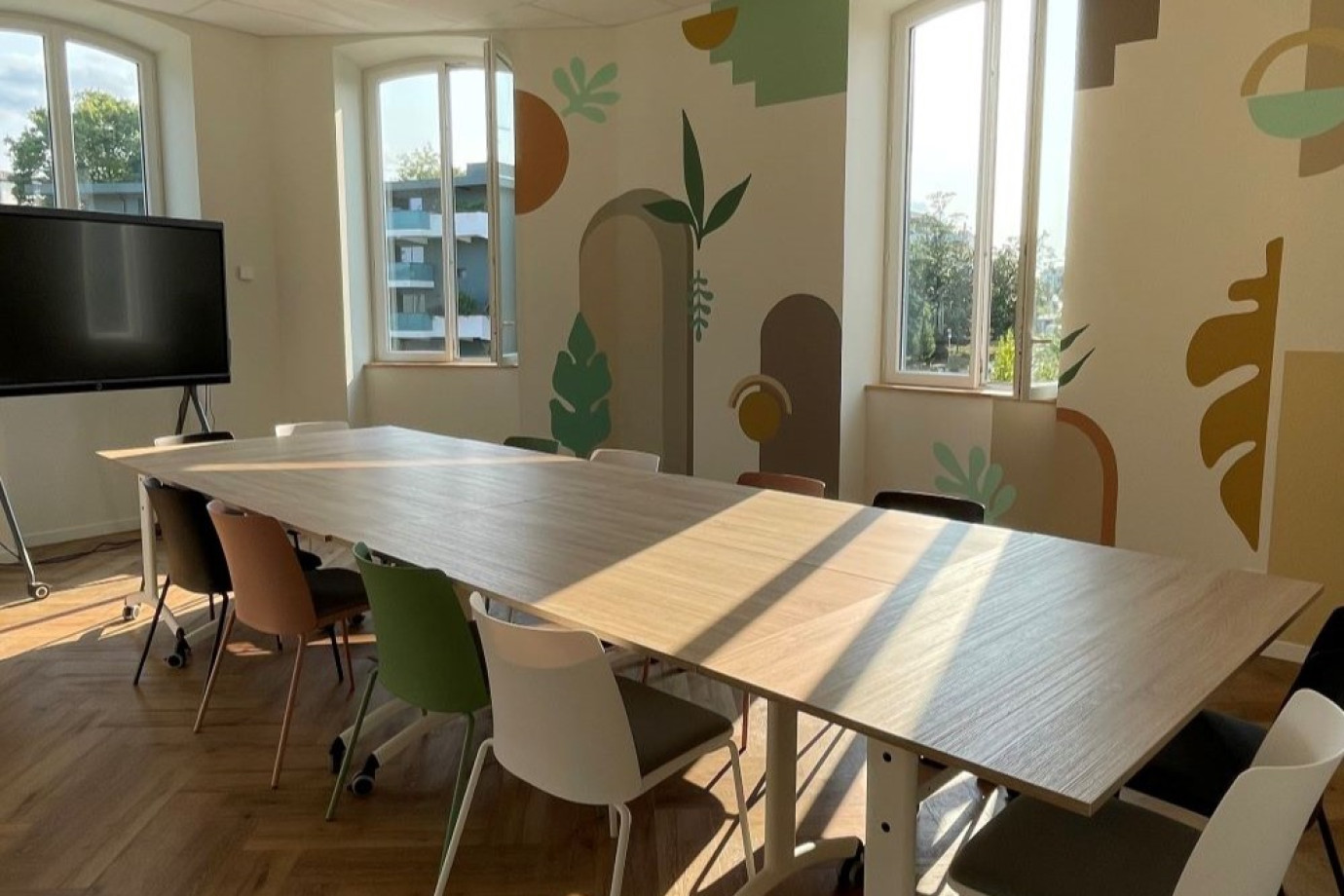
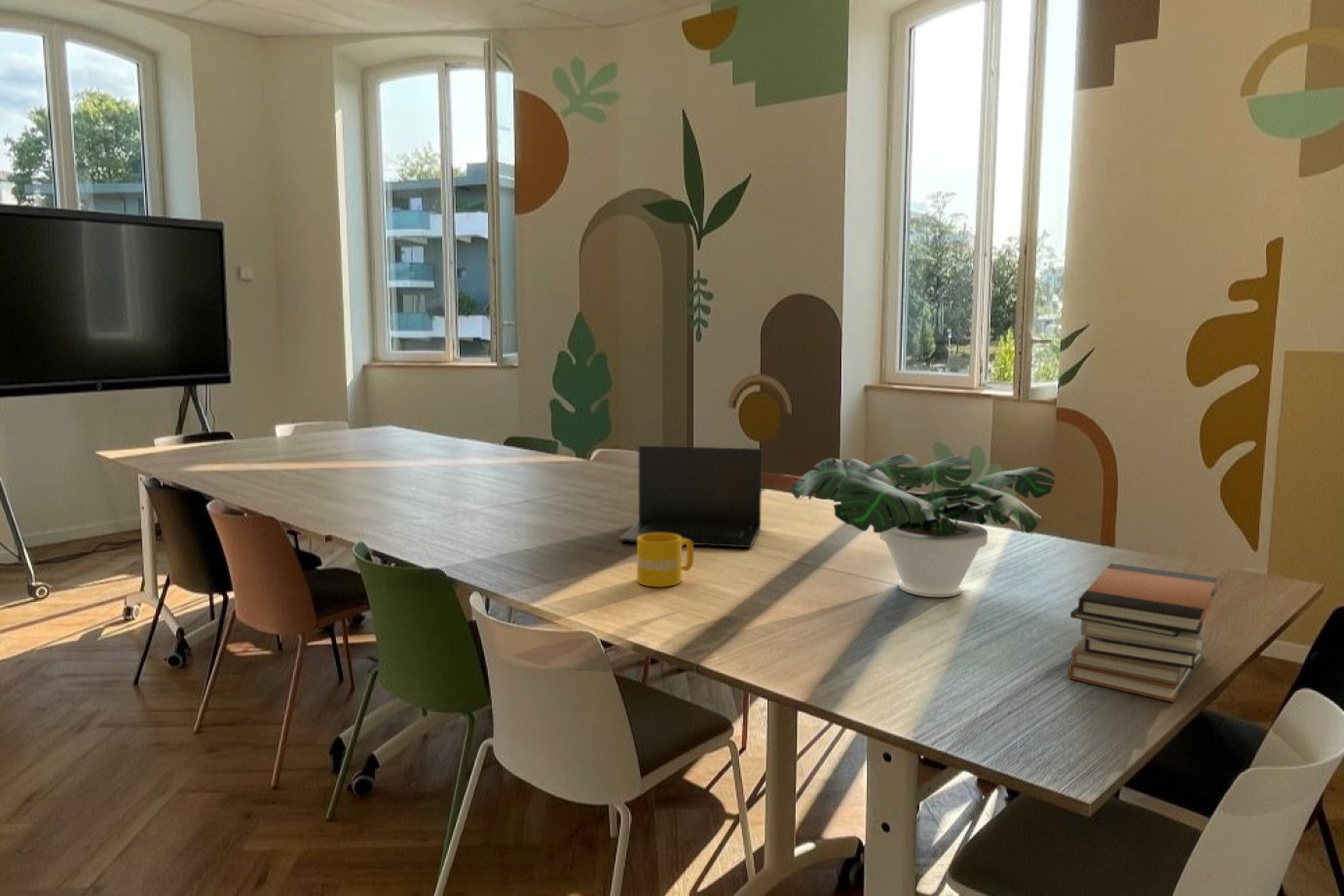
+ mug (666, 557)
+ potted plant (937, 525)
+ book stack (1144, 626)
+ laptop (691, 494)
